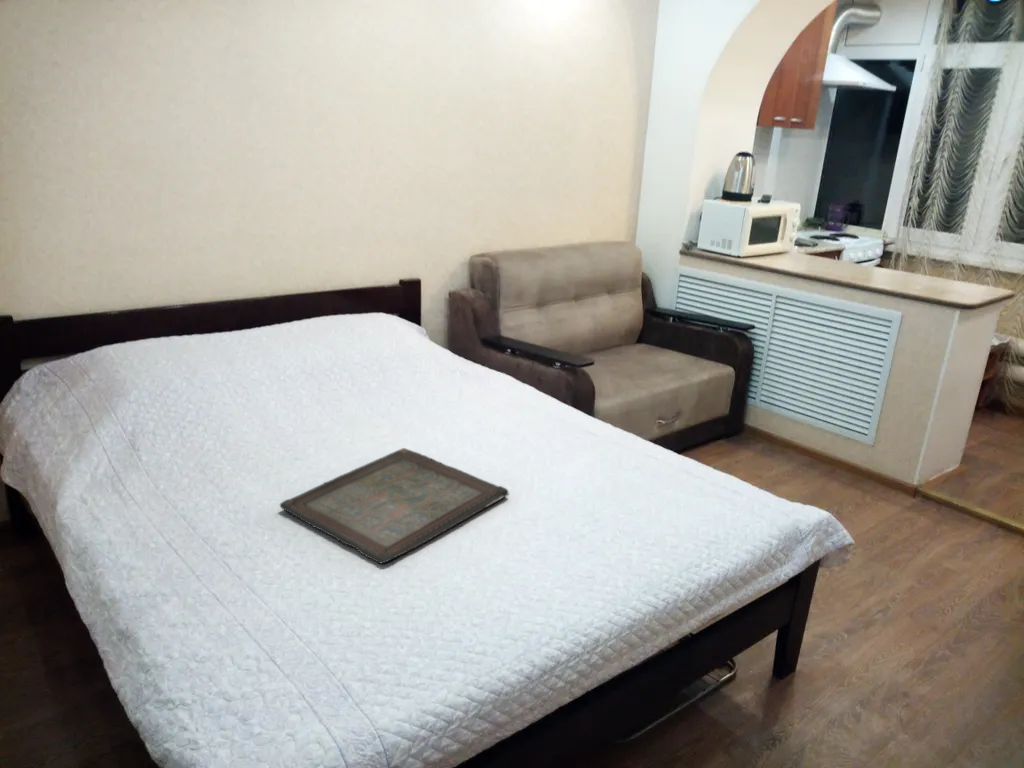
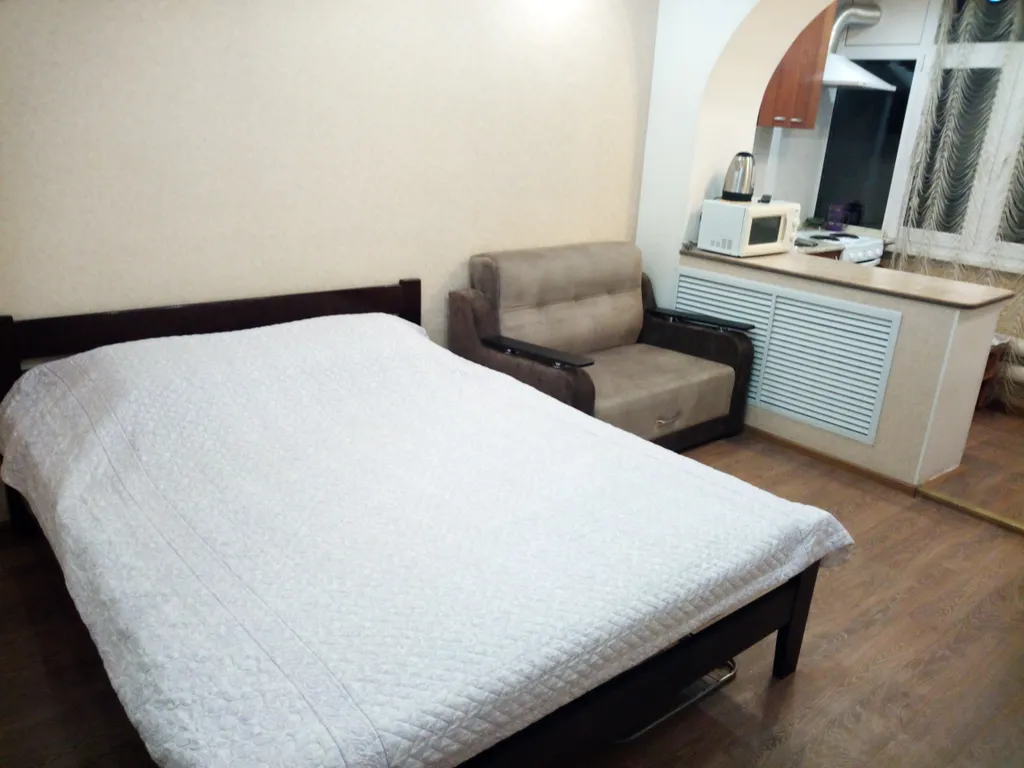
- serving tray (395, 497)
